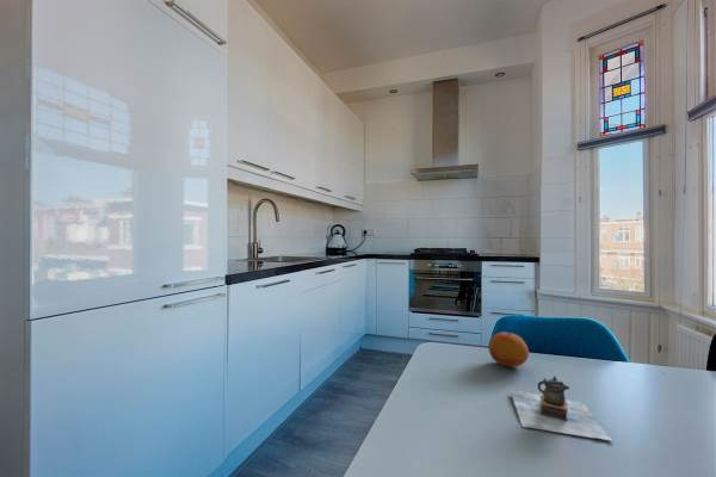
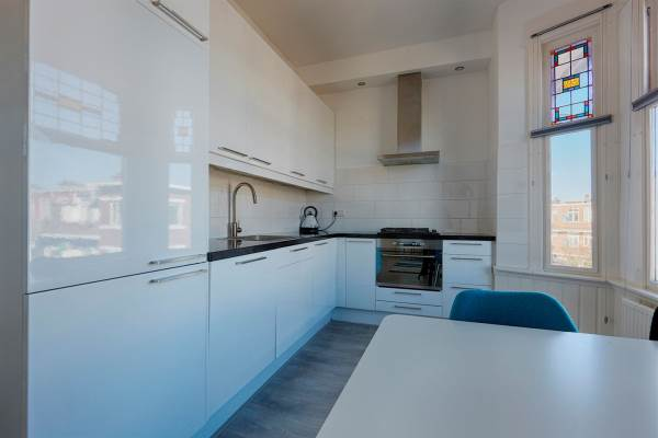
- teapot (554, 395)
- fruit (507, 348)
